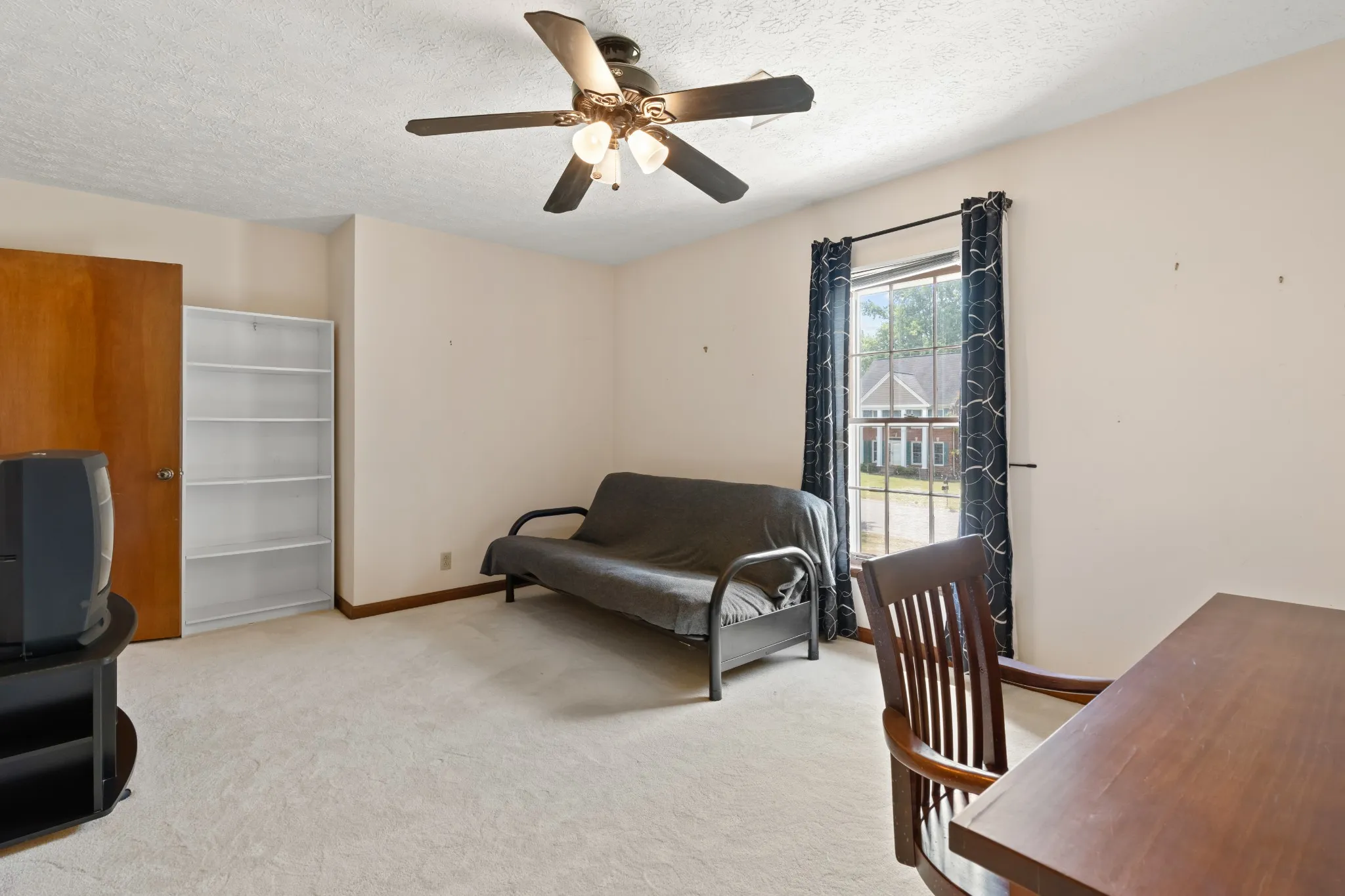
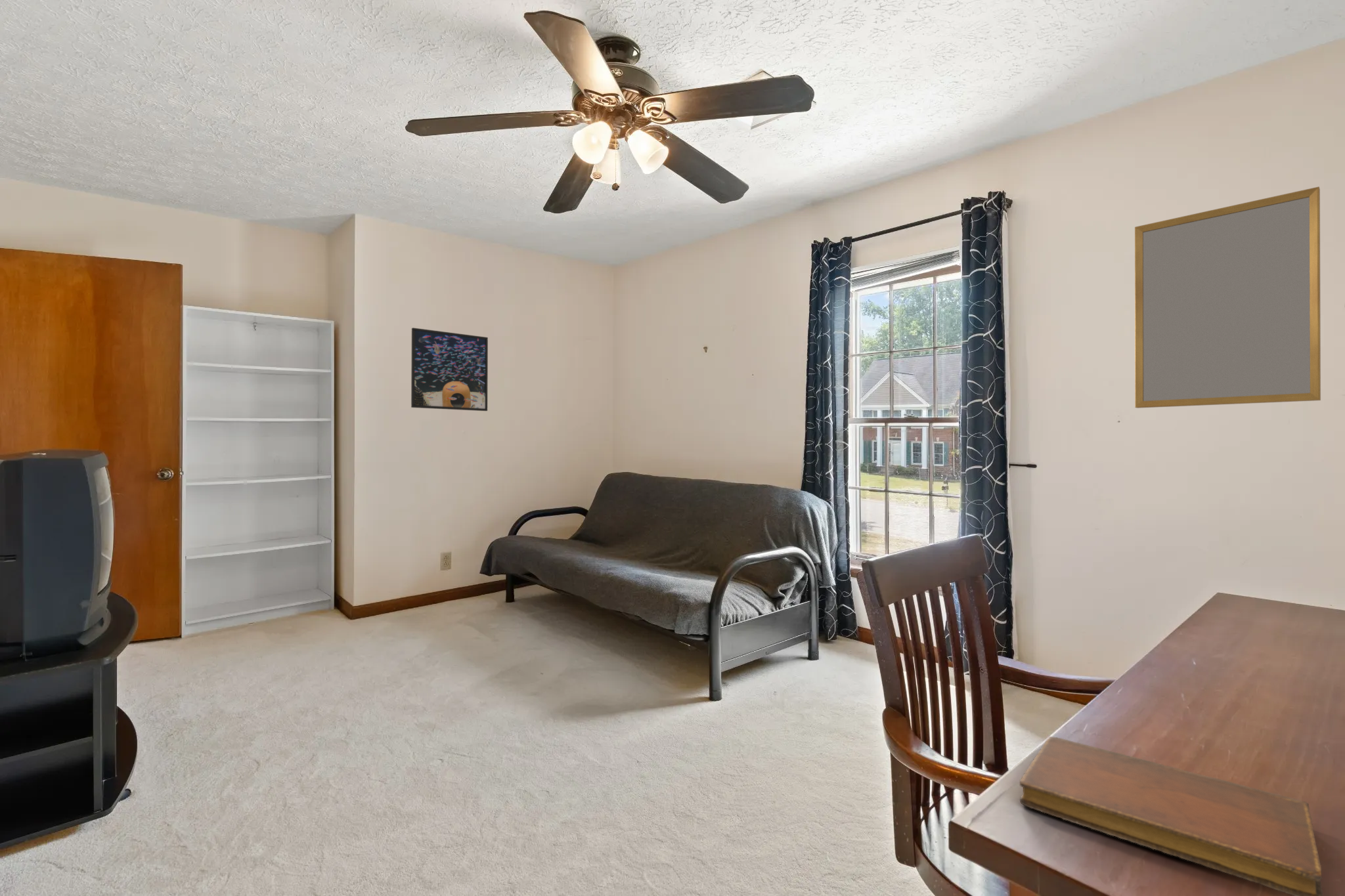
+ notebook (1159, 801)
+ home mirror (1220, 307)
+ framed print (451, 371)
